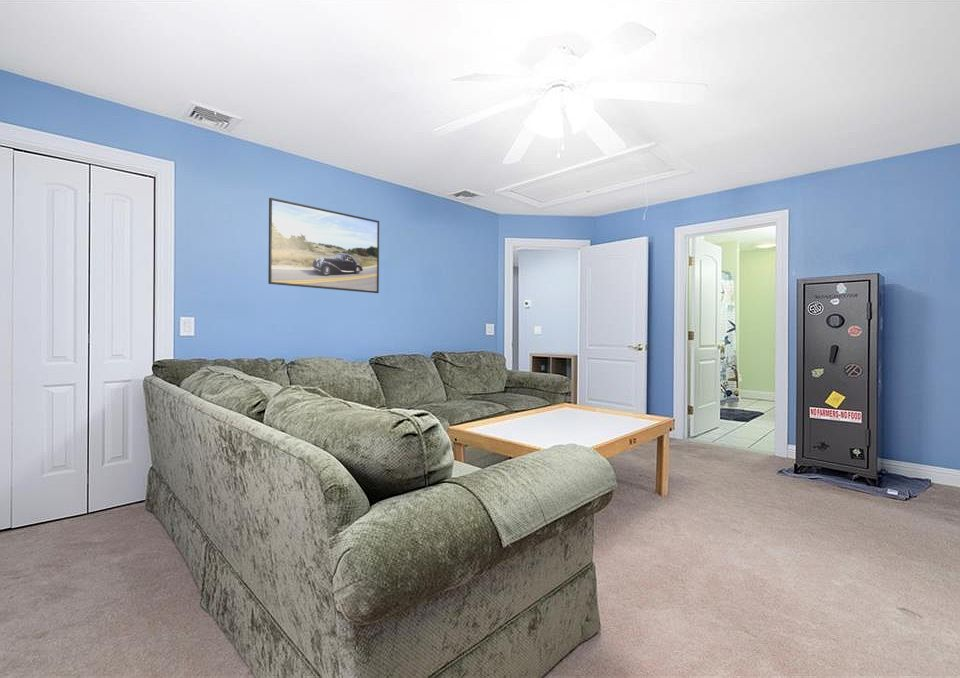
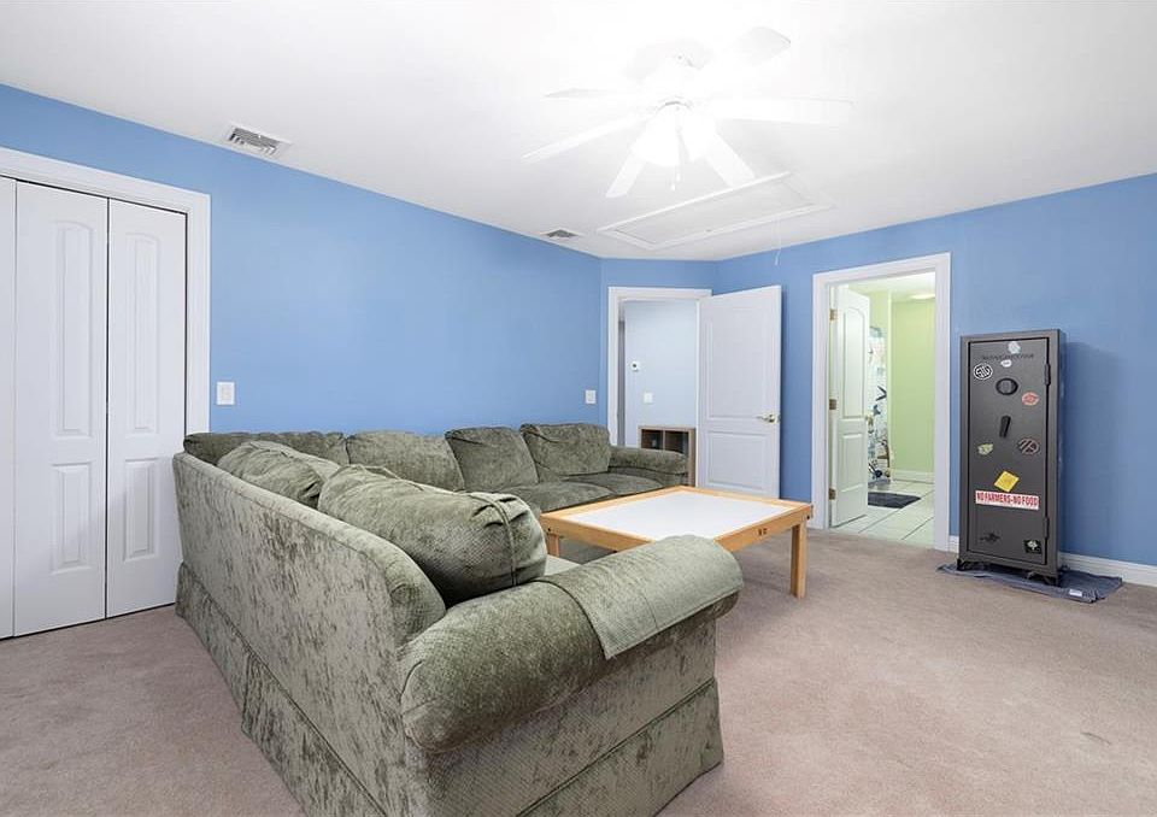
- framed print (328, 249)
